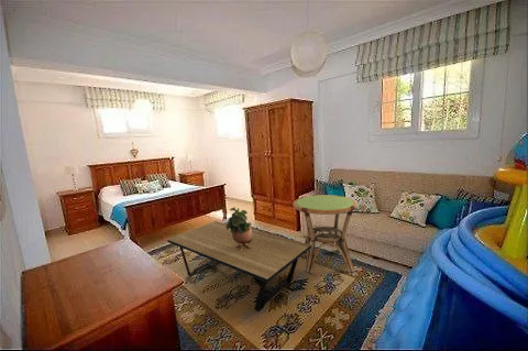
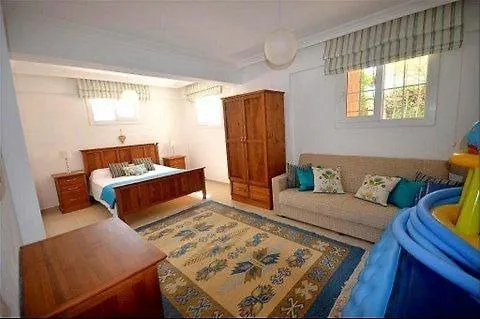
- potted plant (239, 228)
- side table (324, 231)
- coffee table (235, 260)
